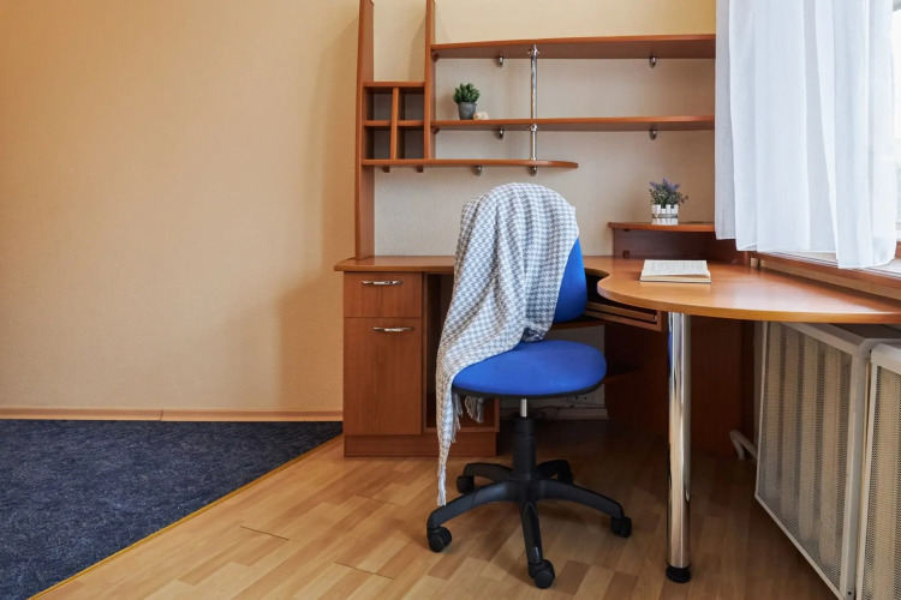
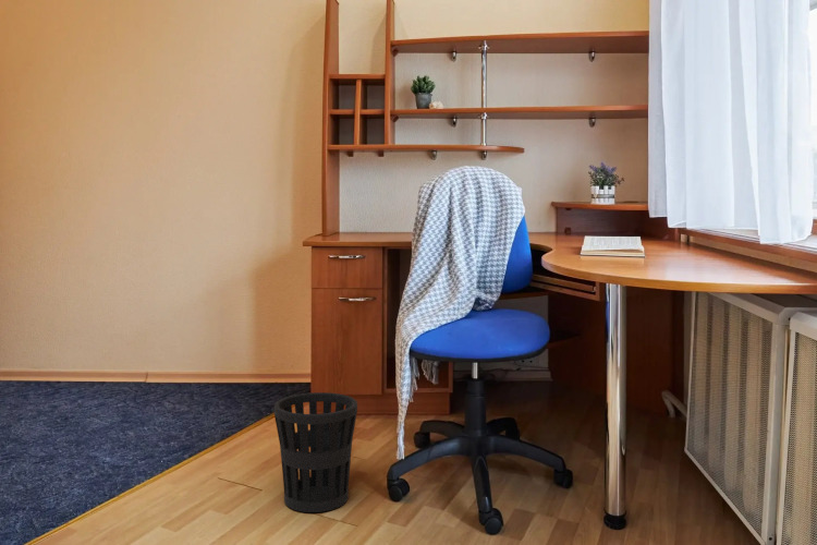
+ wastebasket (316, 450)
